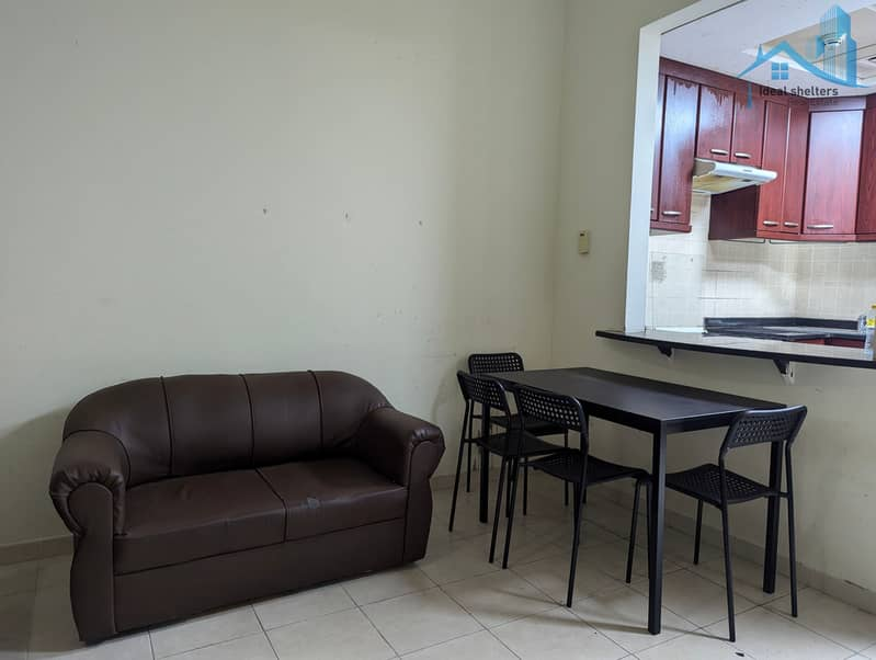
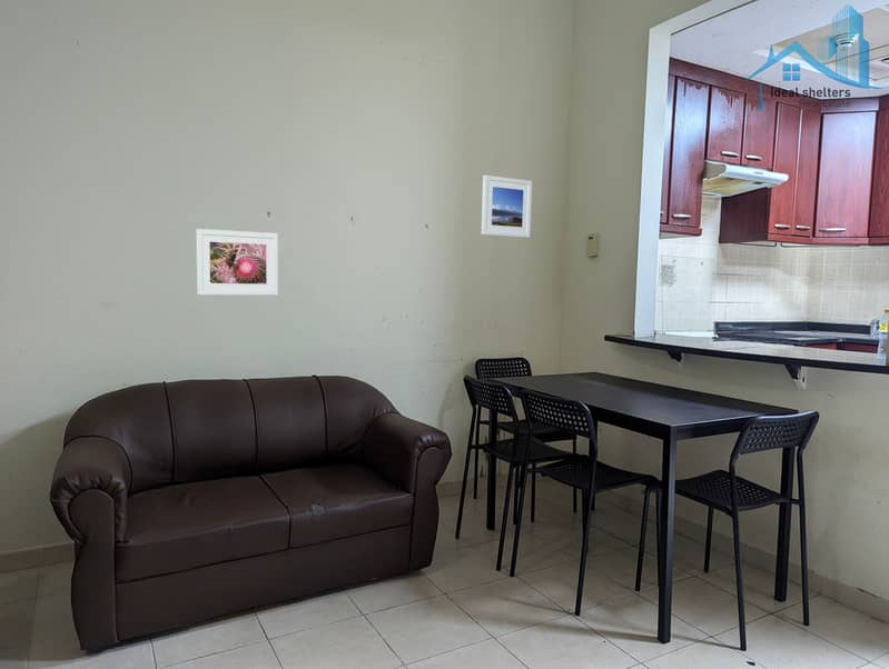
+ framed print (238, 263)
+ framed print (506, 207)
